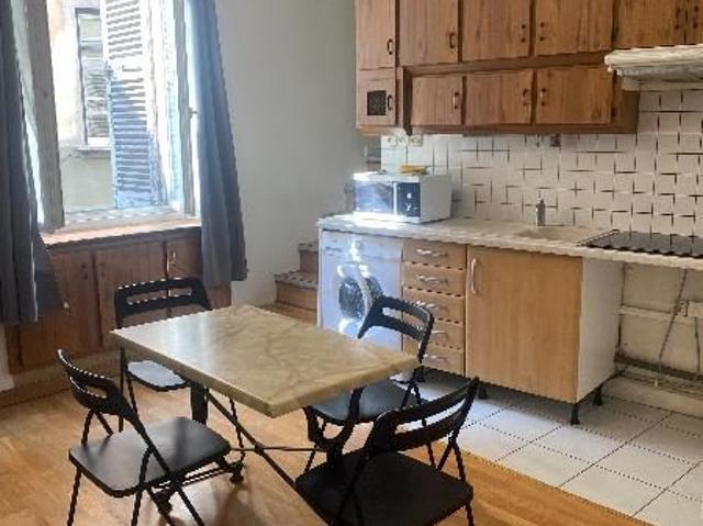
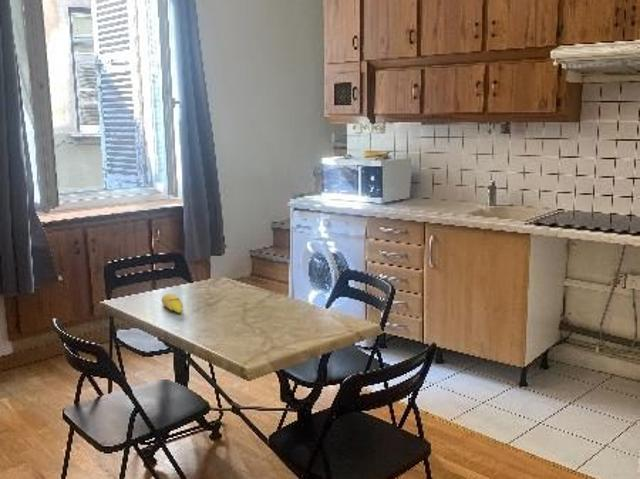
+ banana (172, 301)
